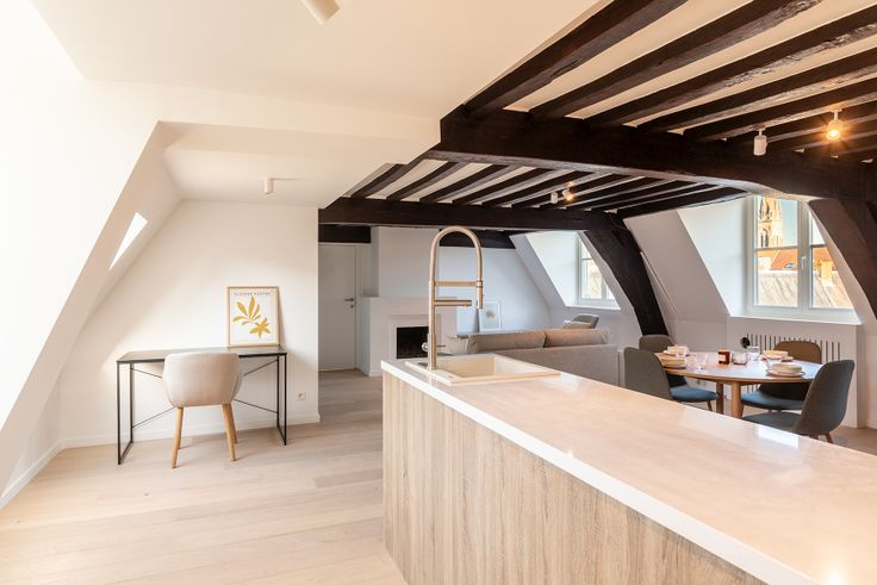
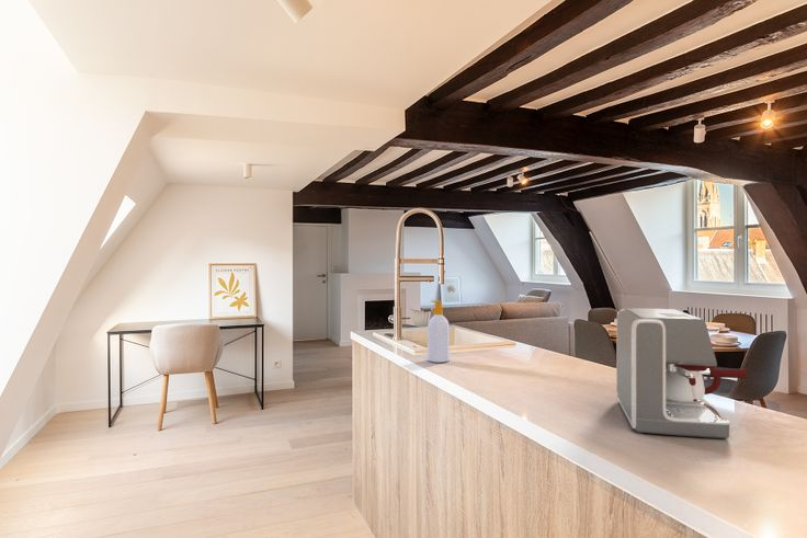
+ coffee maker (663, 365)
+ soap bottle (437, 330)
